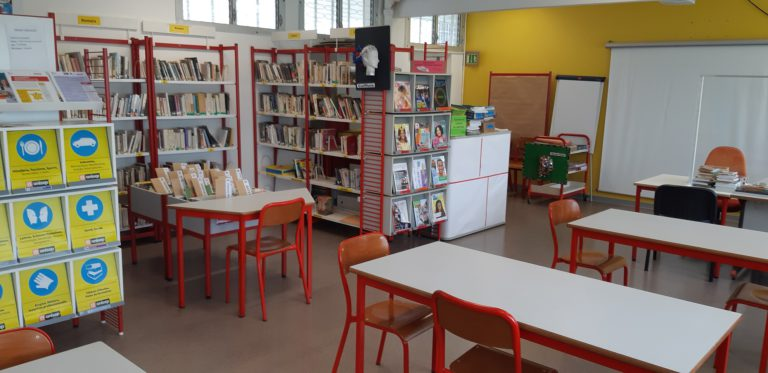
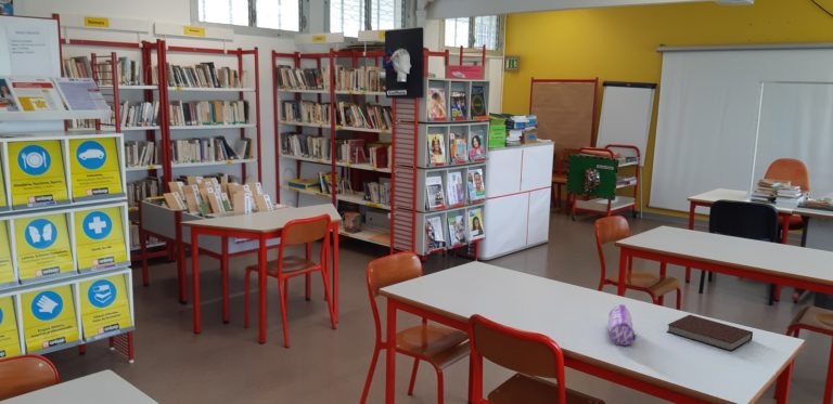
+ notebook (708, 331)
+ pencil case (620, 324)
